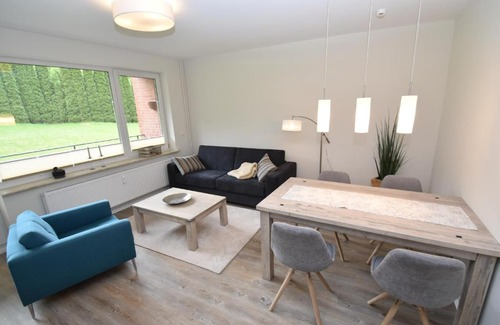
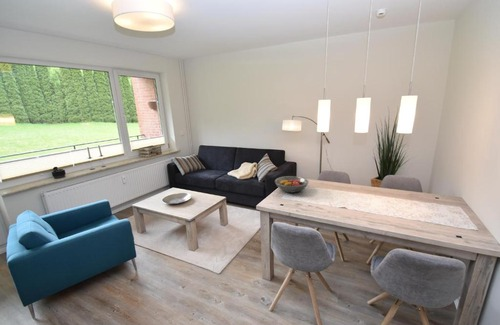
+ fruit bowl (291, 184)
